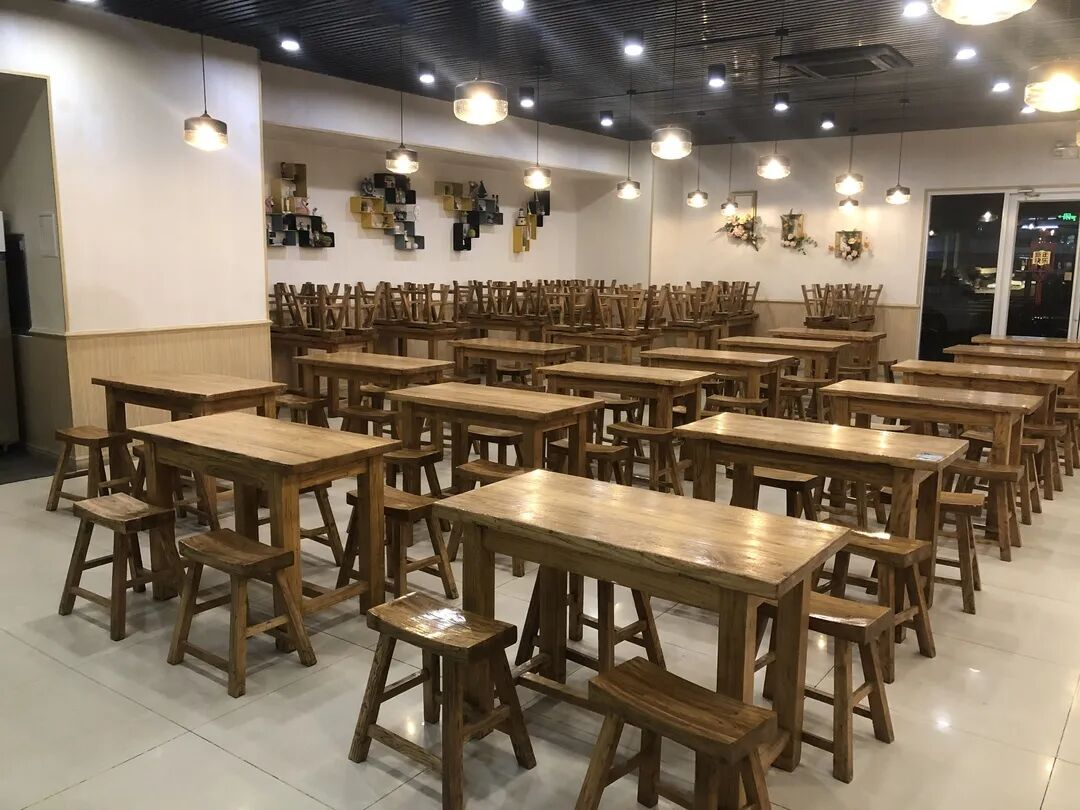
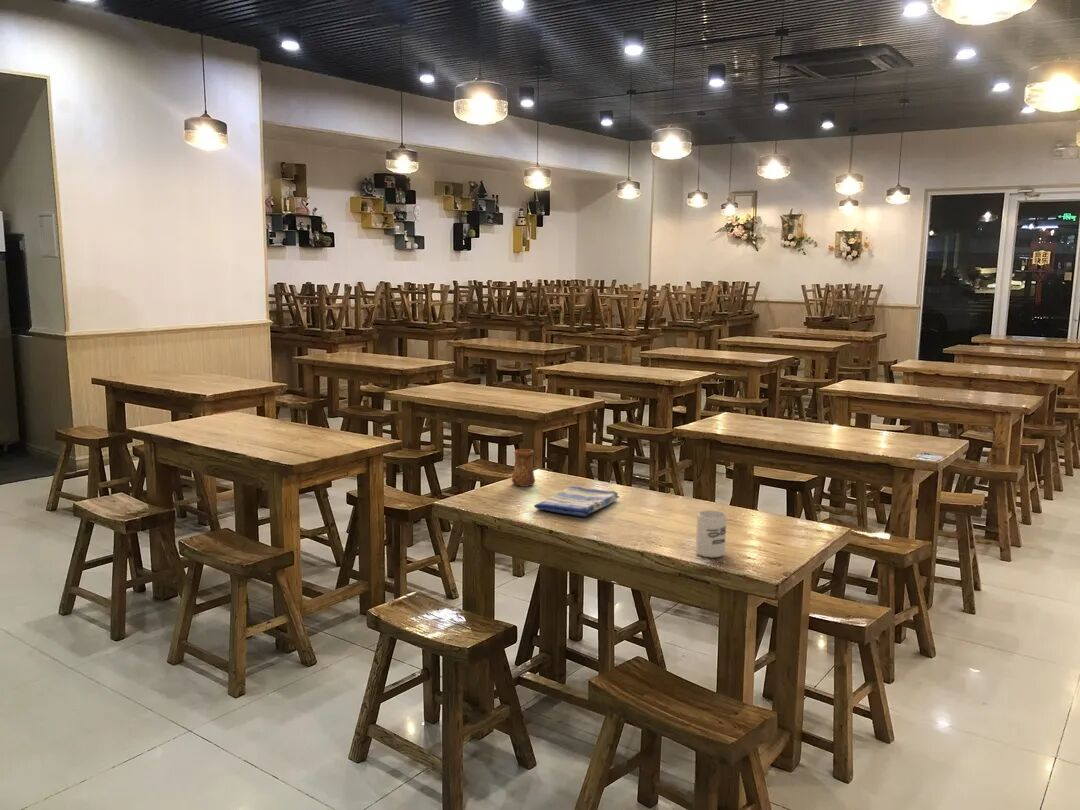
+ dish towel (577, 500)
+ cup (523, 467)
+ cup (711, 534)
